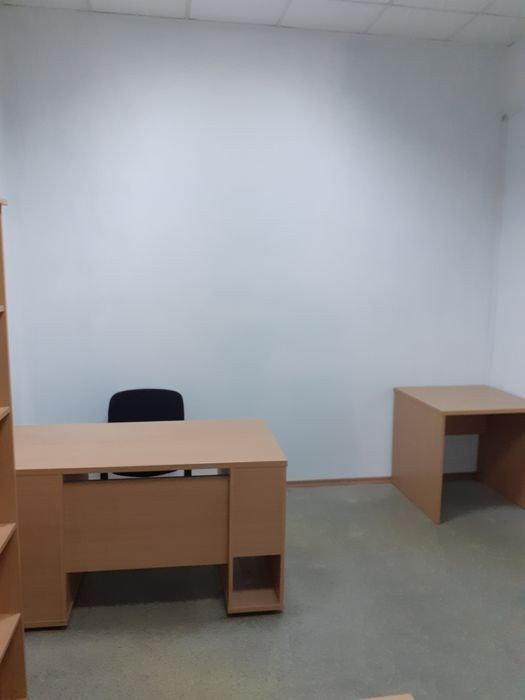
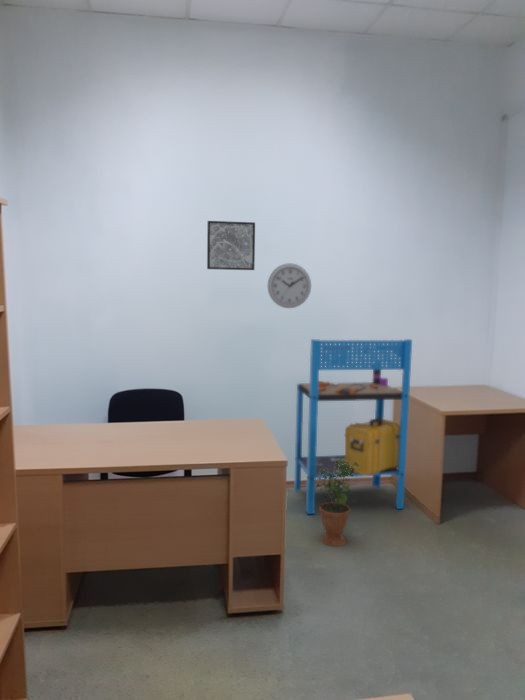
+ shelving unit (352, 424)
+ potted plant (337, 497)
+ wall clock (289, 285)
+ wall art (231, 245)
